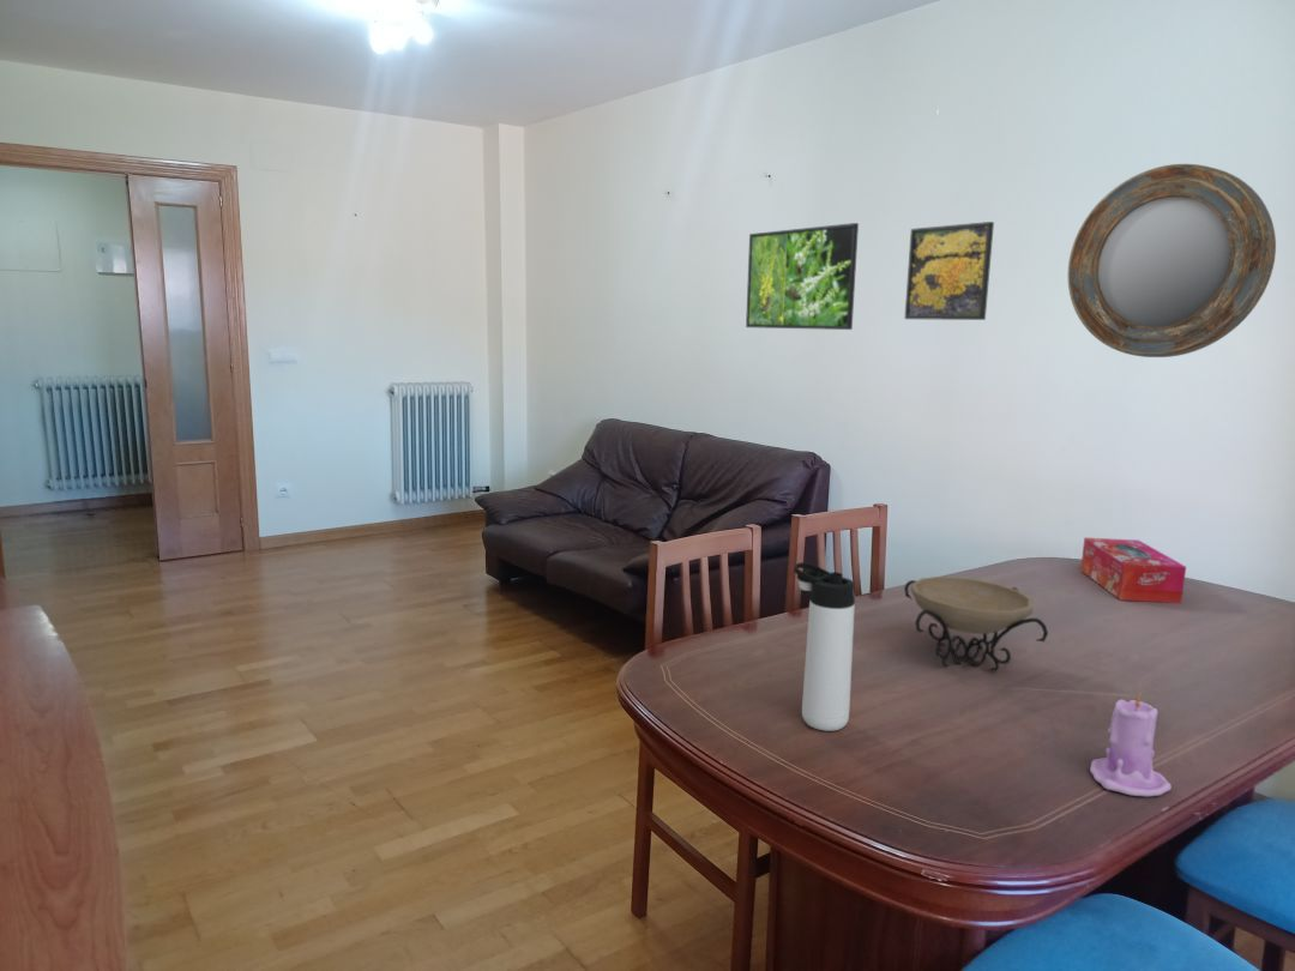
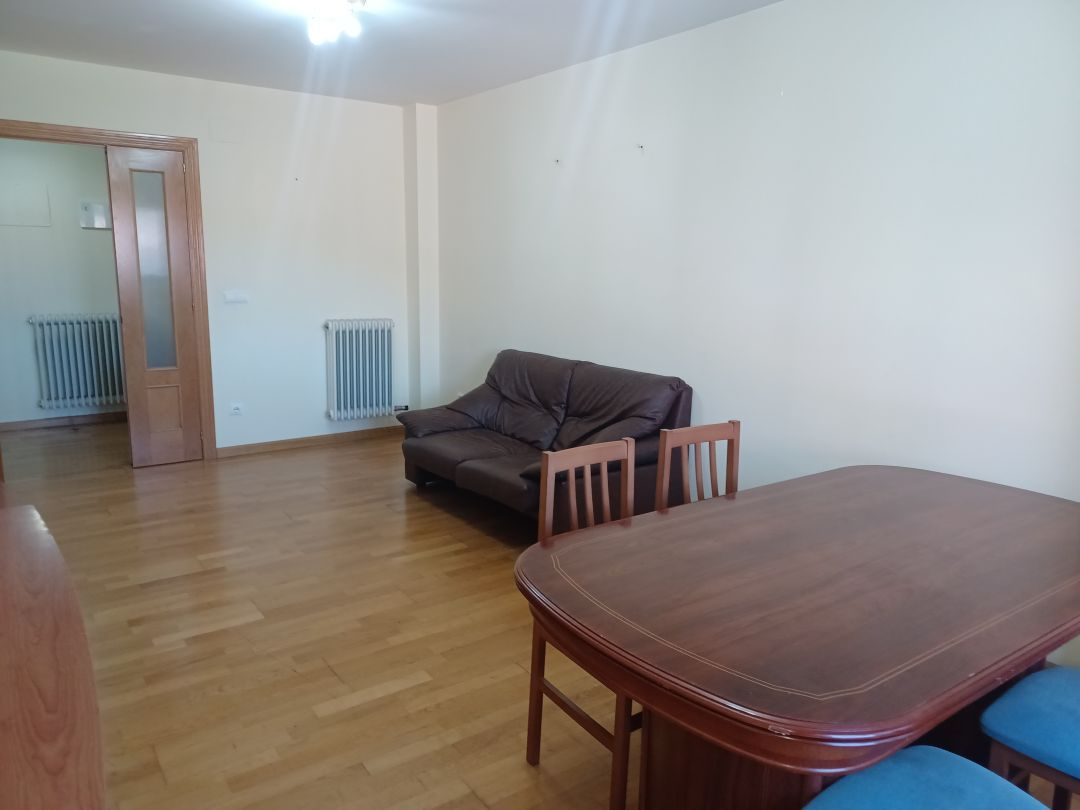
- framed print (946, 272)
- decorative bowl (969, 627)
- home mirror (1162, 263)
- candle (1134, 736)
- tissue box (1130, 568)
- thermos bottle (820, 645)
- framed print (797, 278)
